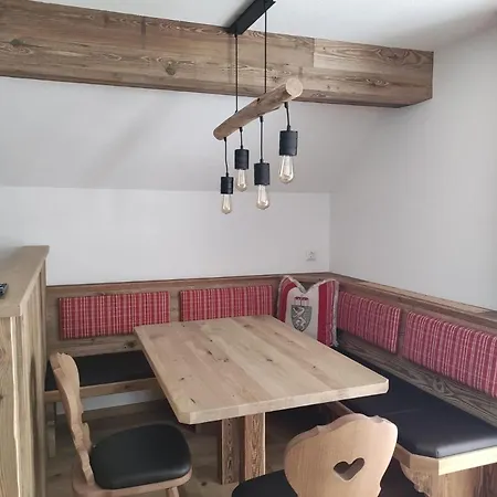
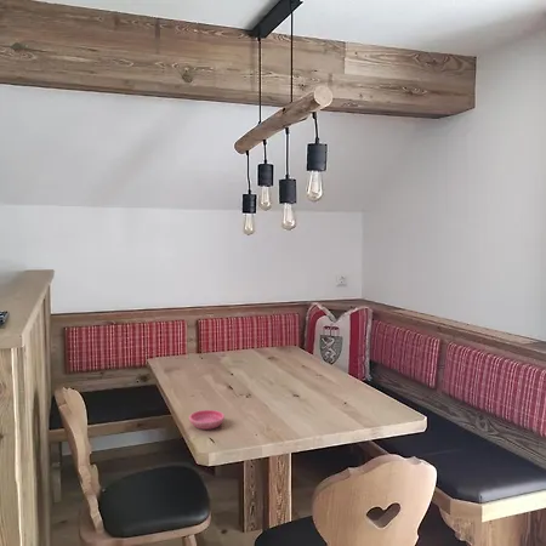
+ saucer (206, 420)
